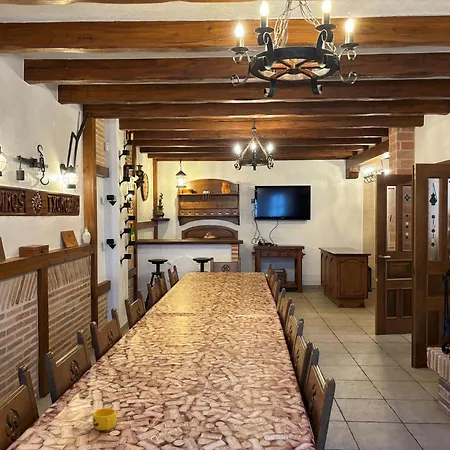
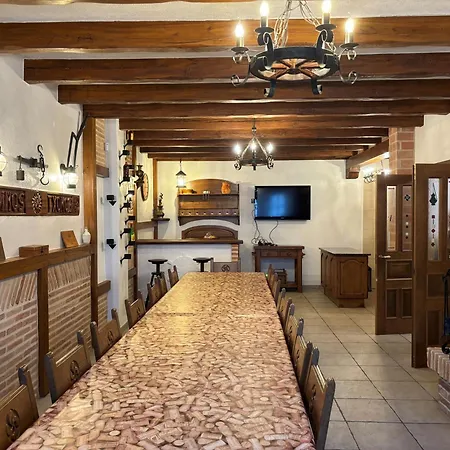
- cup (105, 420)
